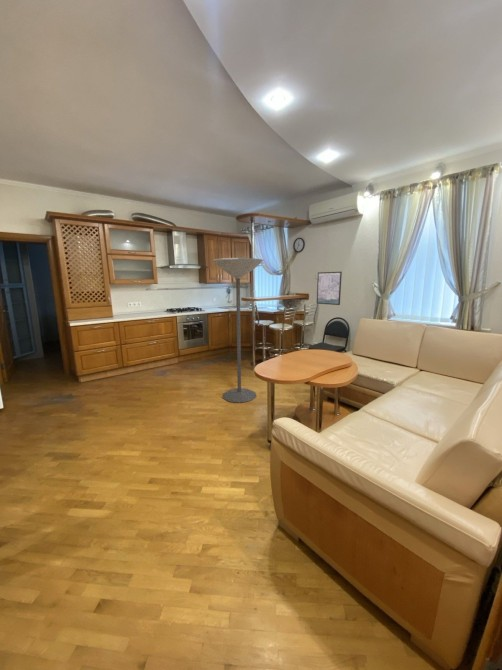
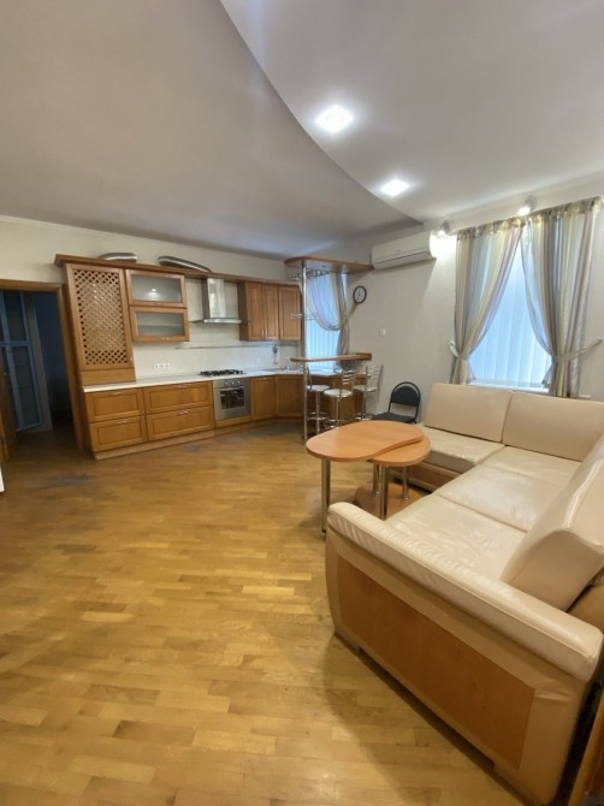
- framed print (328, 288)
- floor lamp (238, 330)
